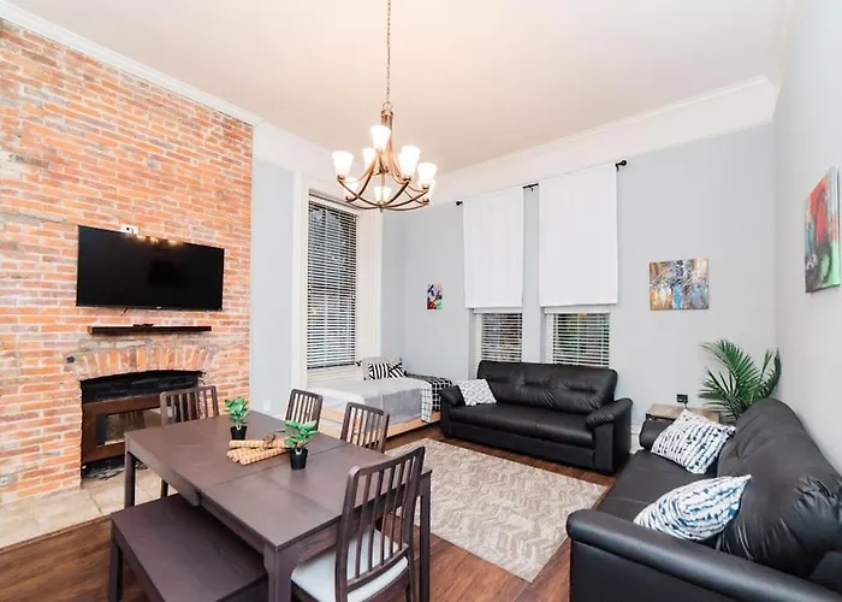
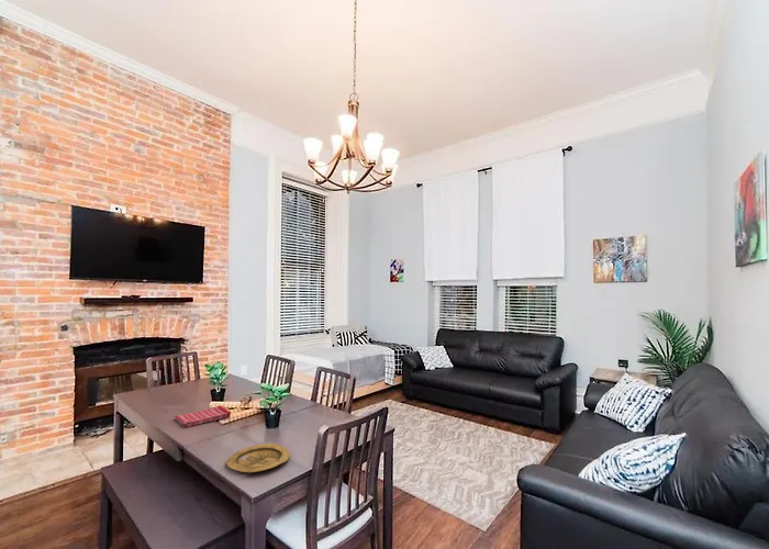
+ dish towel (203, 415)
+ plate (258, 457)
